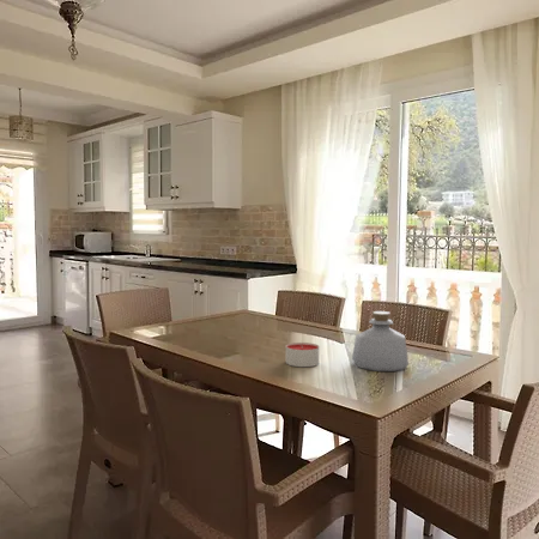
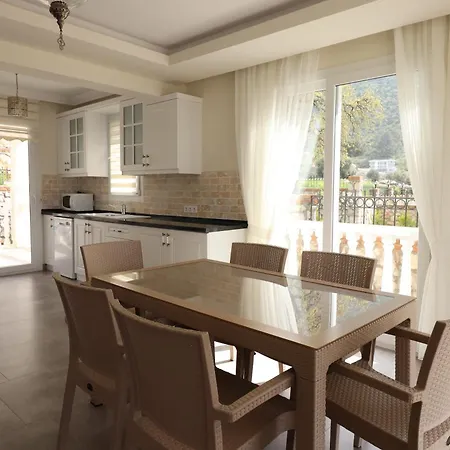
- bottle (380, 338)
- candle (302, 353)
